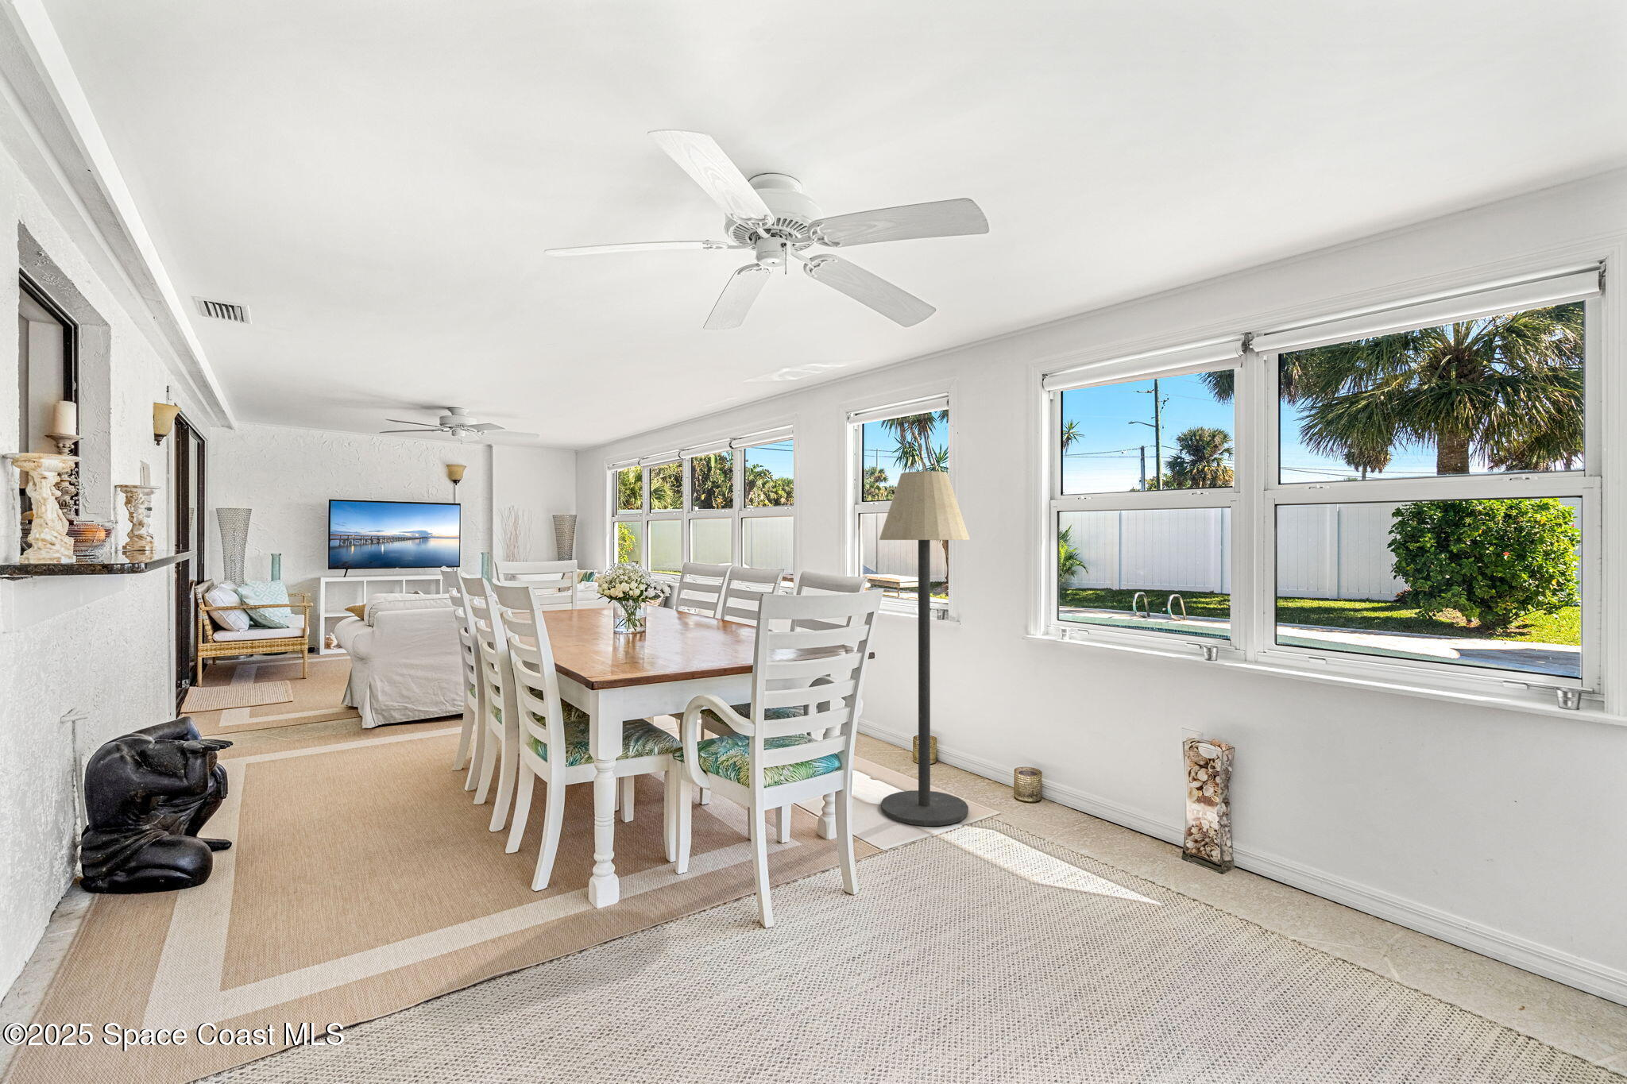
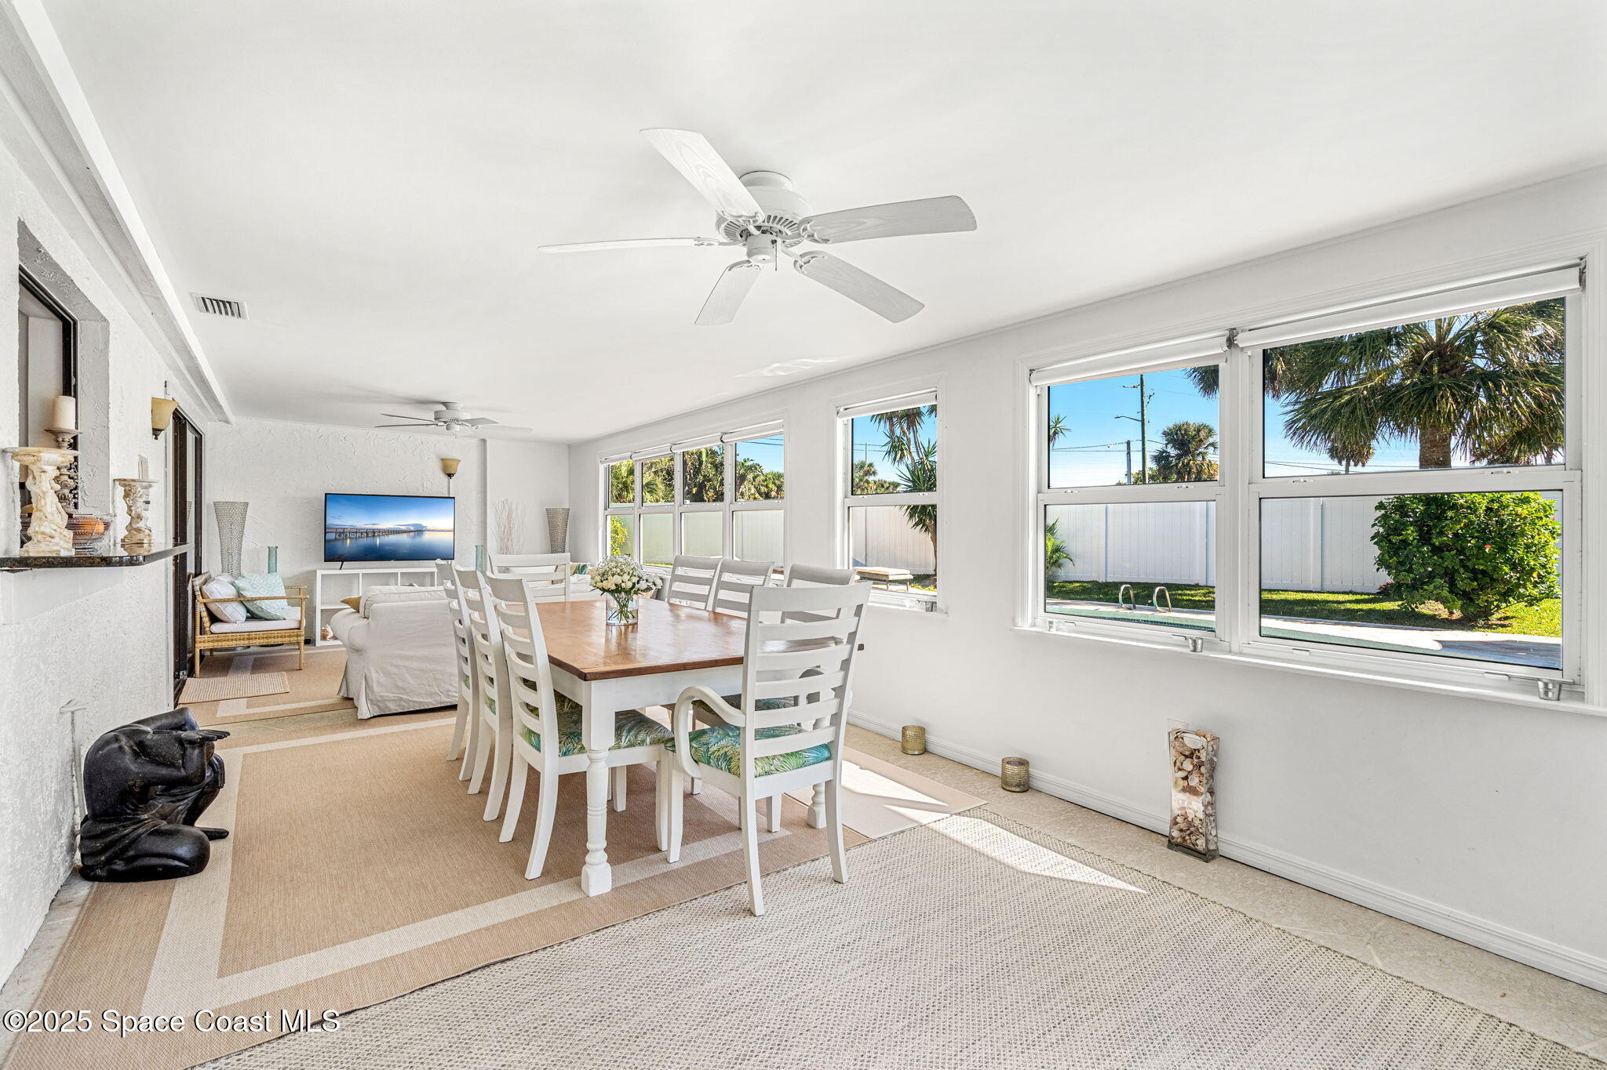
- floor lamp (924, 641)
